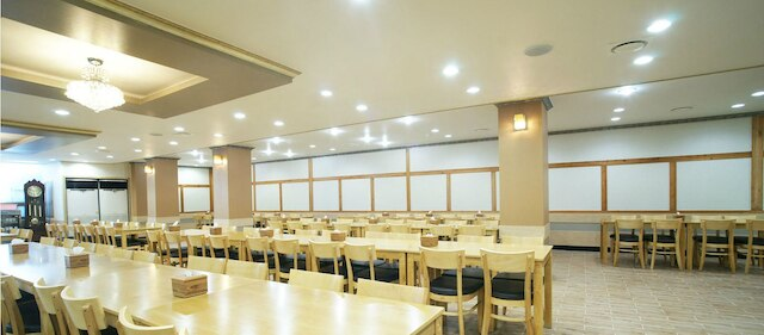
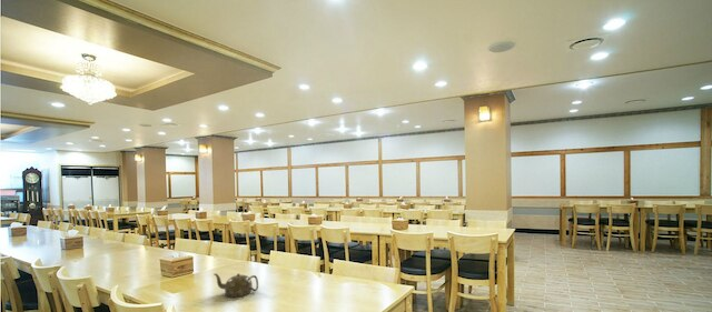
+ teapot (236, 282)
